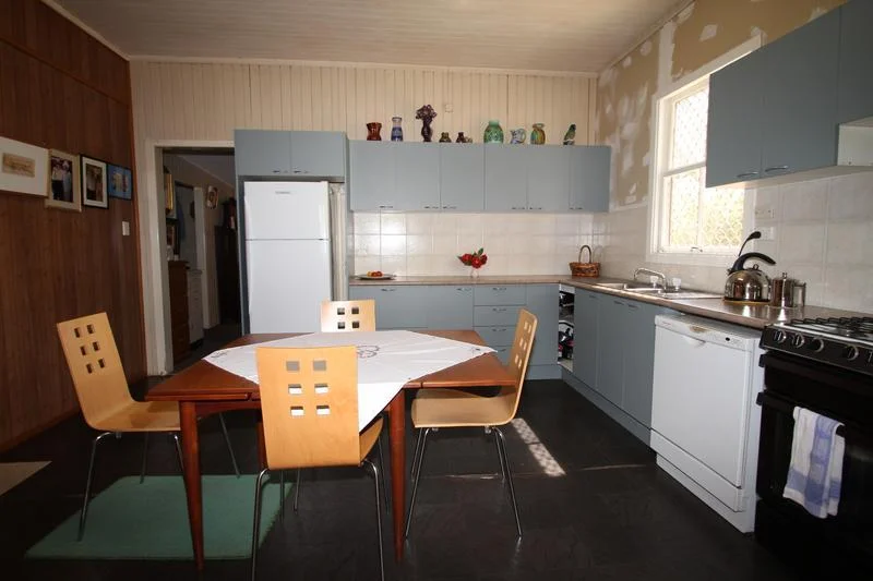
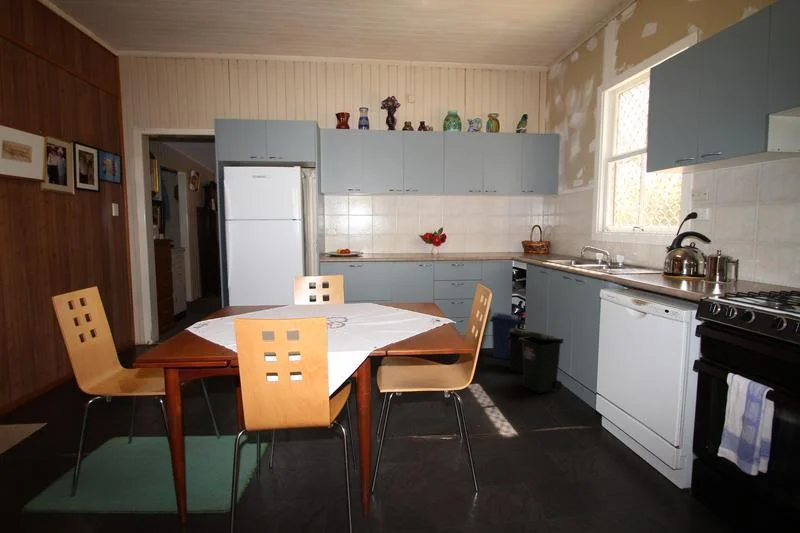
+ trash bin (520, 345)
